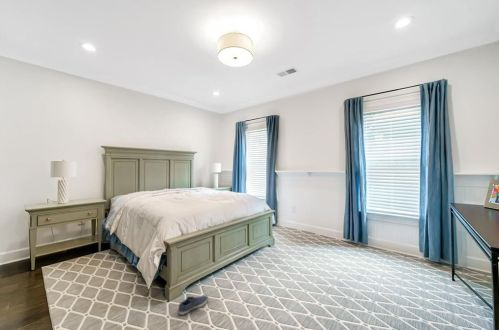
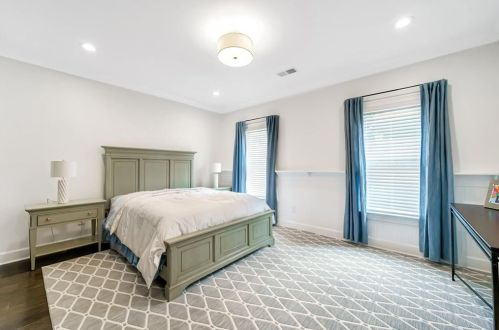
- shoe (193, 301)
